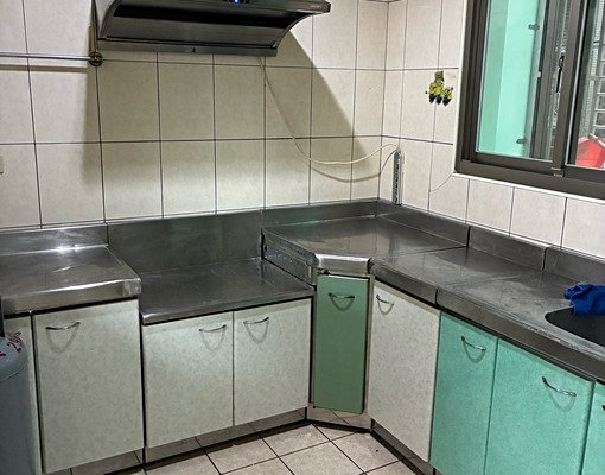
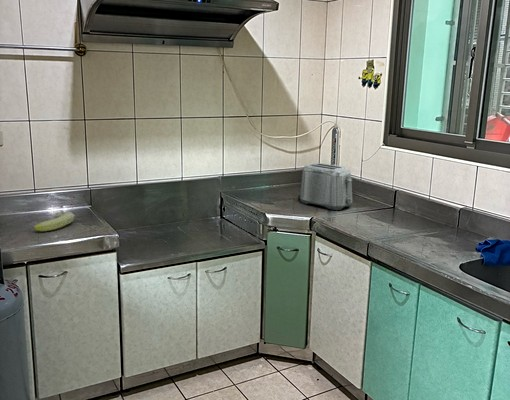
+ toaster (324, 185)
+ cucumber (56, 218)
